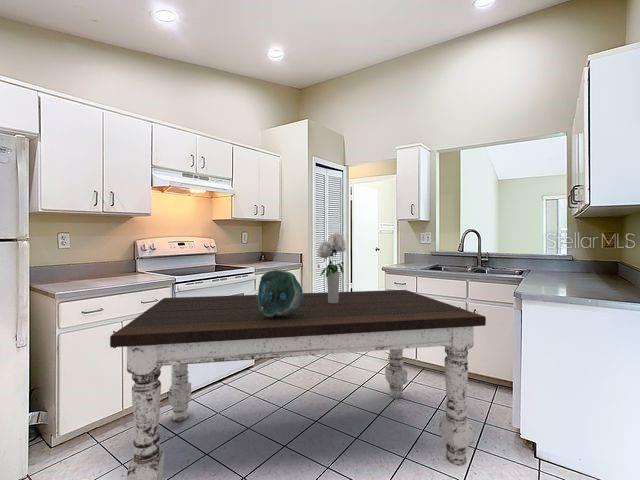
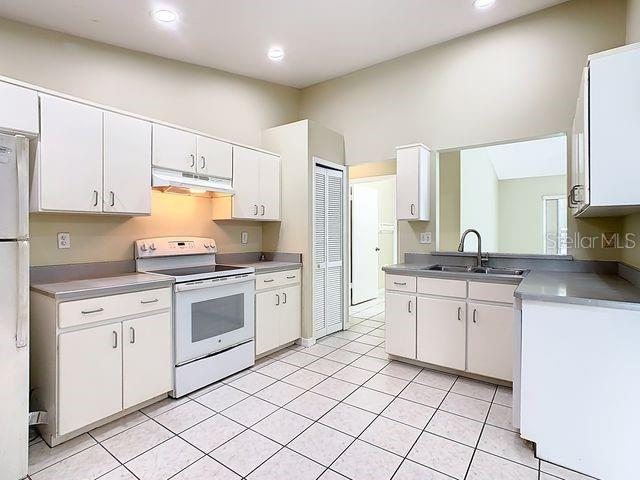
- bouquet (330, 266)
- dining table (303, 355)
- decorative bowl (281, 293)
